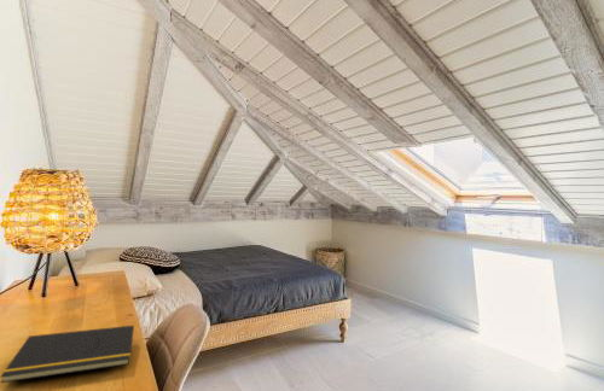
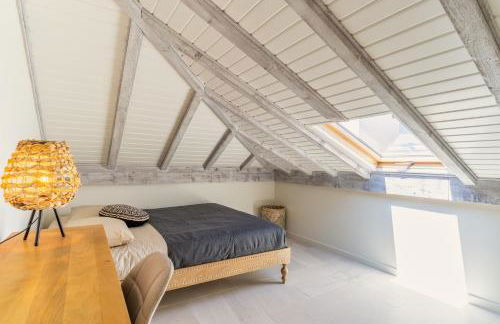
- notepad (77, 349)
